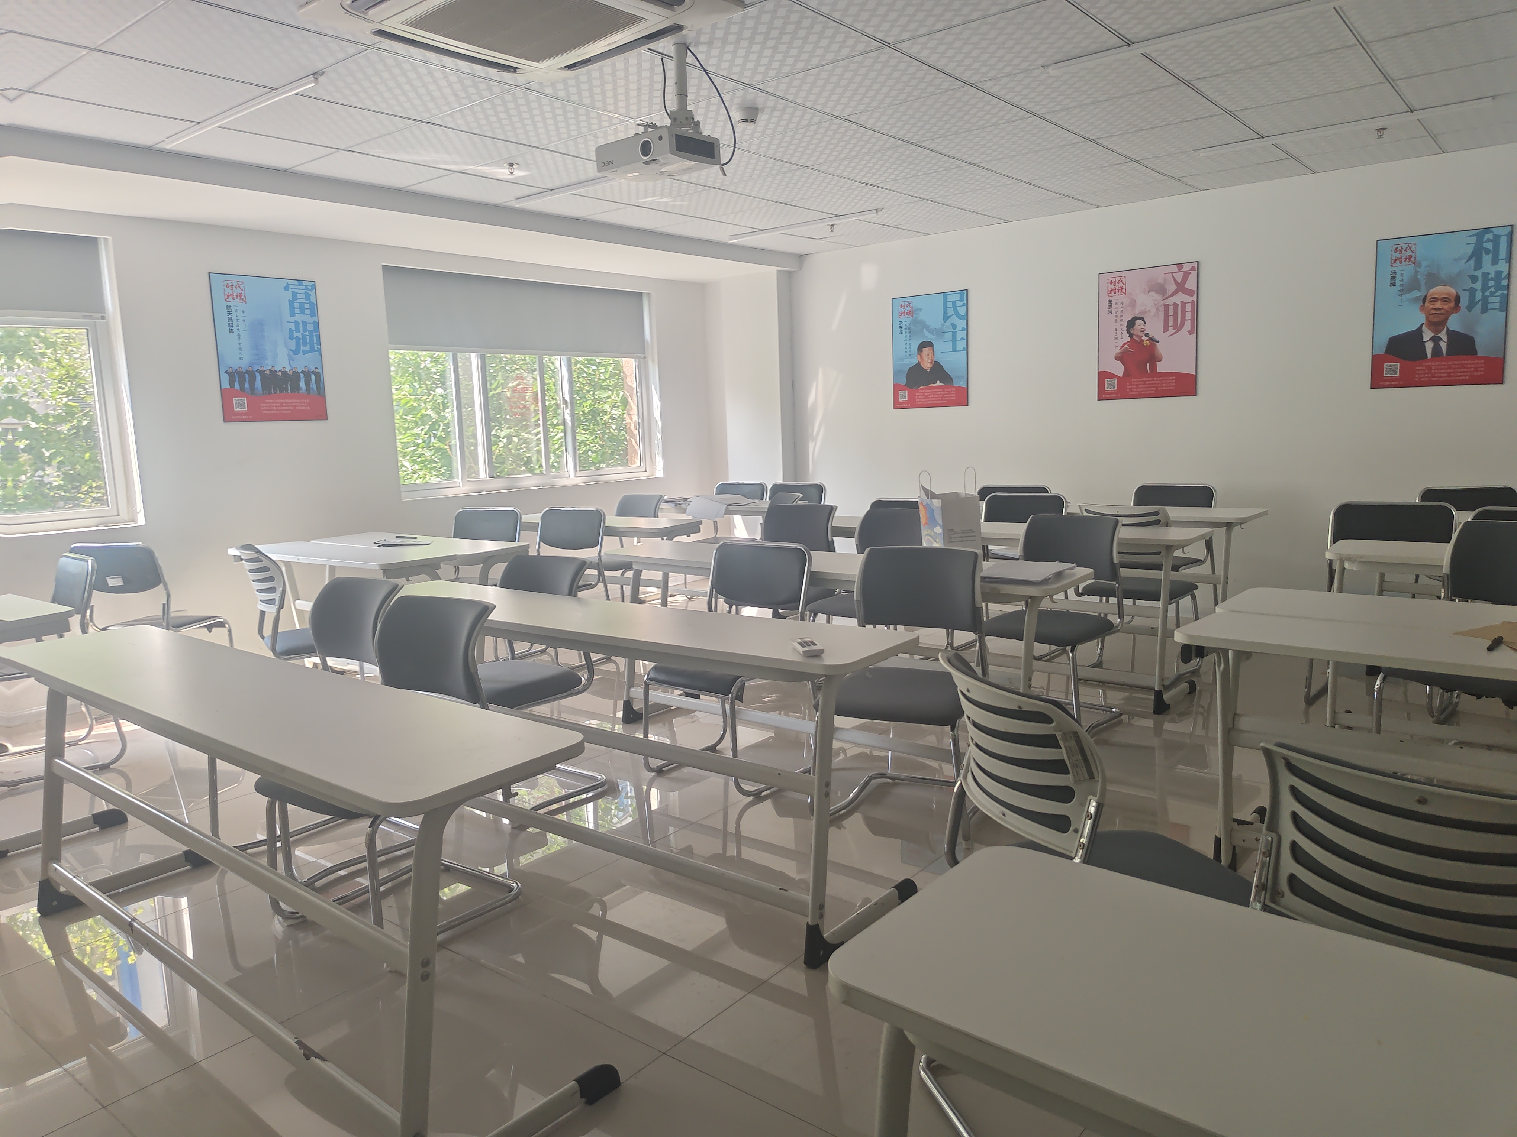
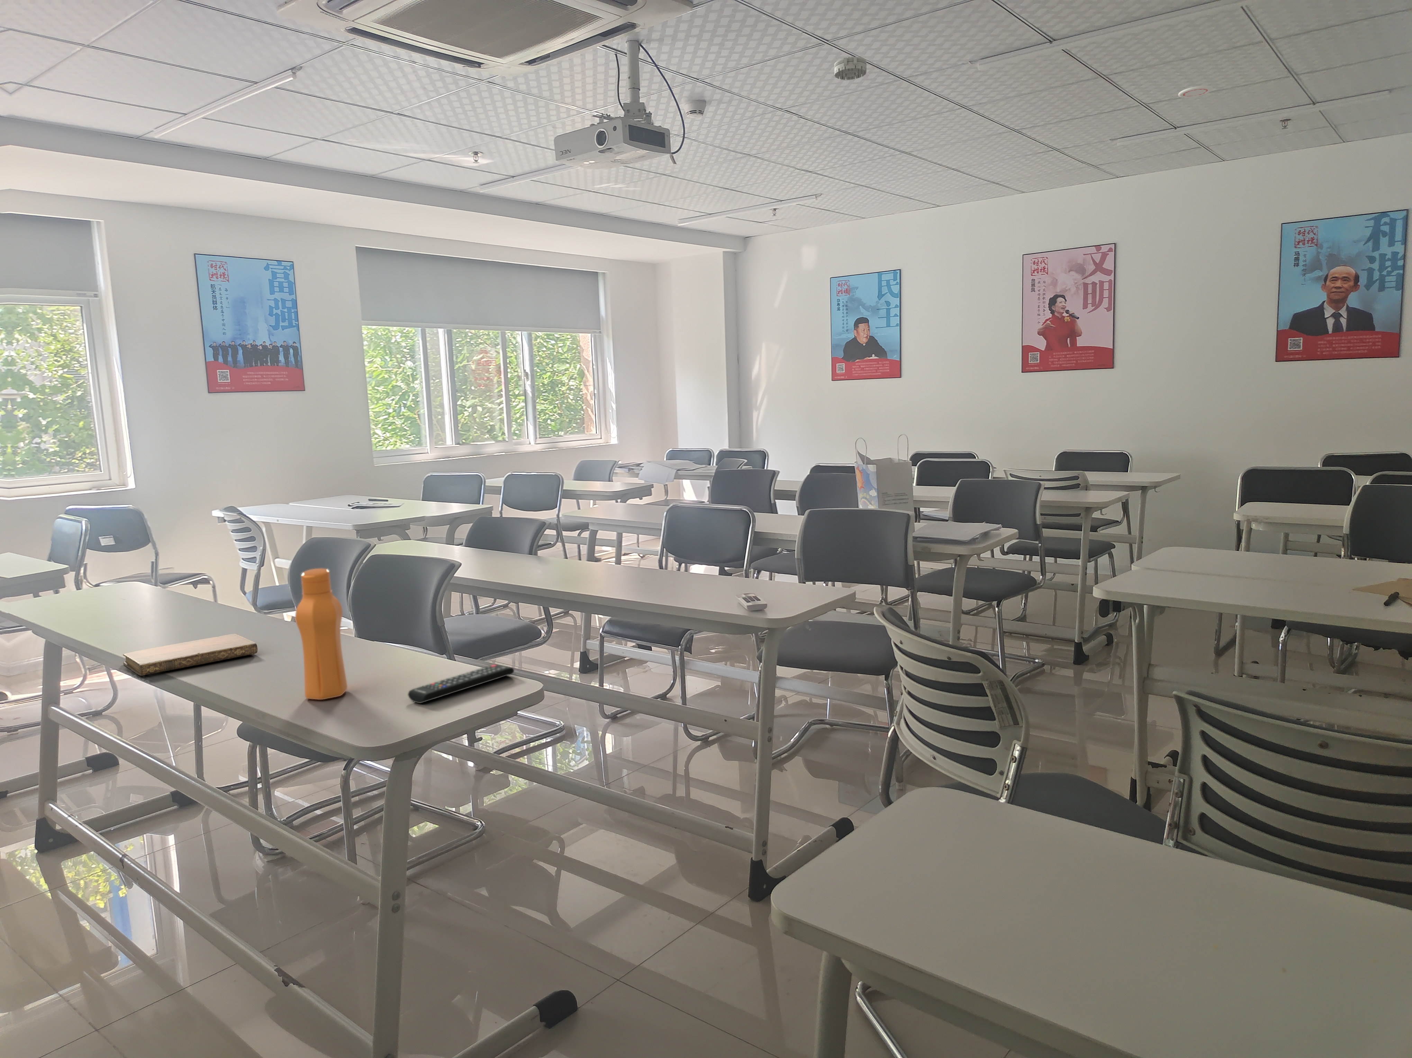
+ notebook (191, 653)
+ water bottle (321, 632)
+ remote control (463, 682)
+ smoke detector (851, 68)
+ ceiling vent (1195, 91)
